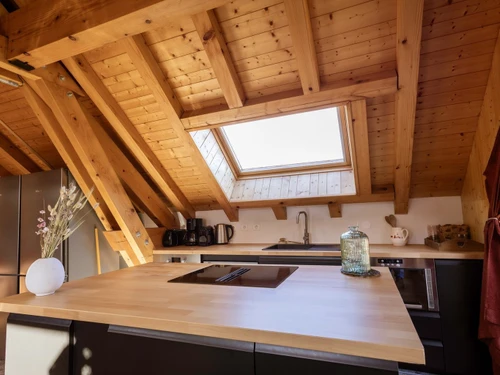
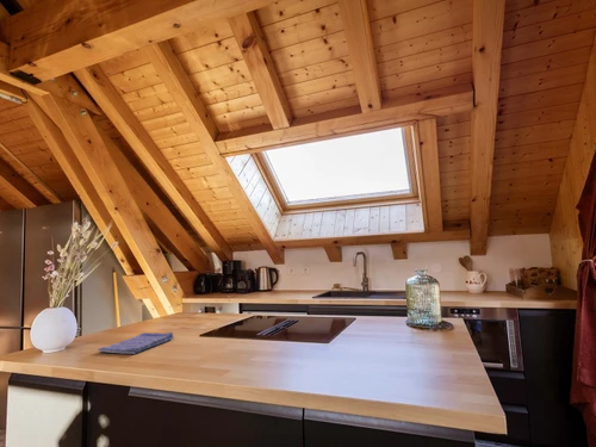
+ dish towel (138, 341)
